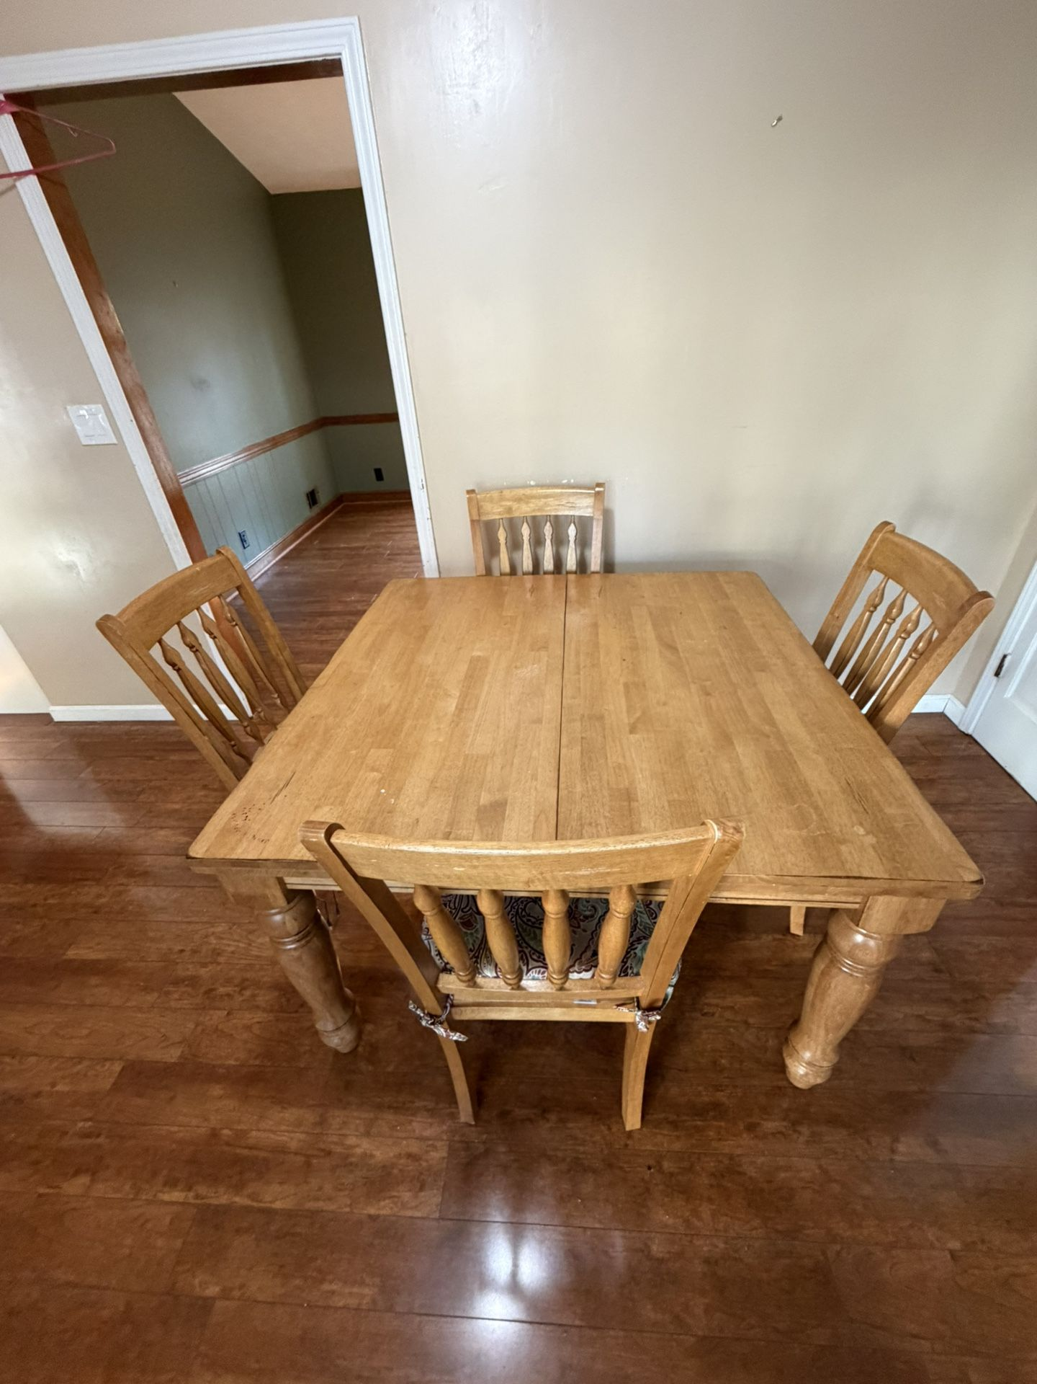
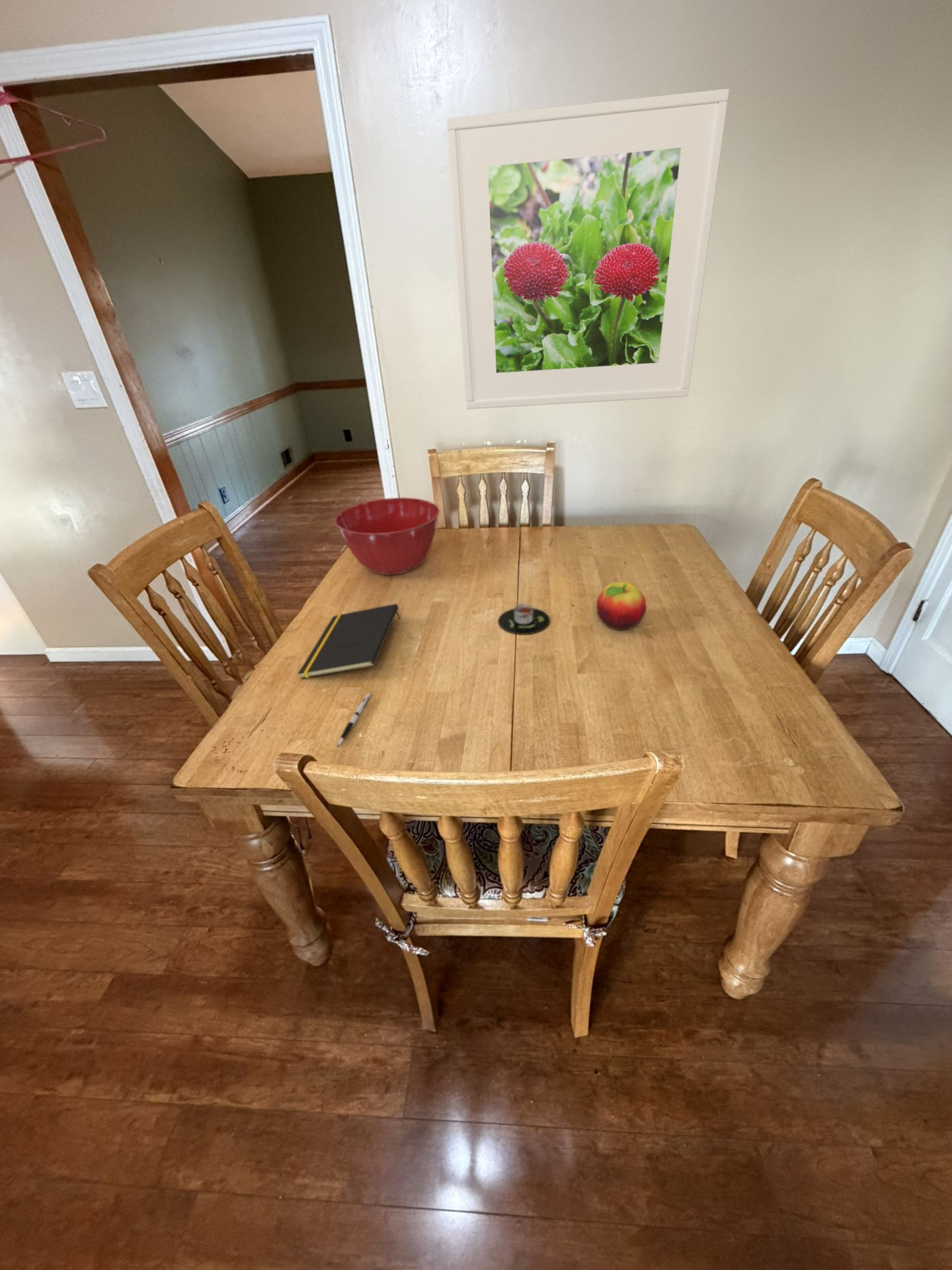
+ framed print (578, 271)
+ candle (524, 614)
+ notepad (352, 638)
+ pen (354, 718)
+ mixing bowl (391, 540)
+ fruit (621, 604)
